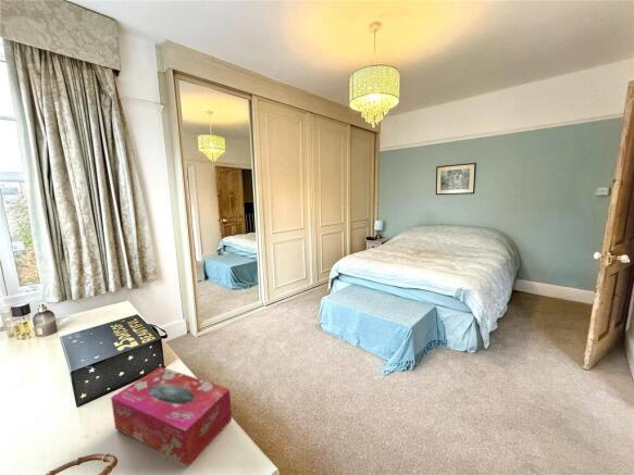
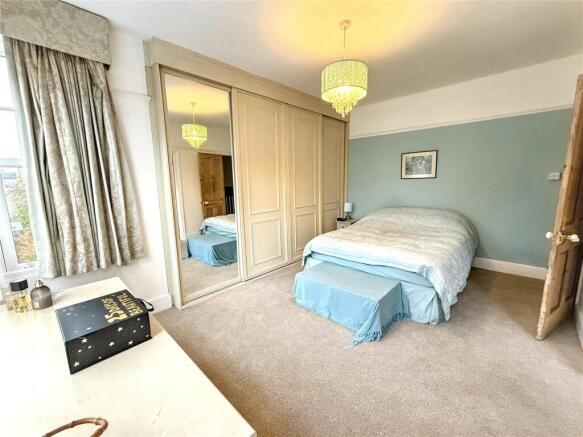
- tissue box (172, 409)
